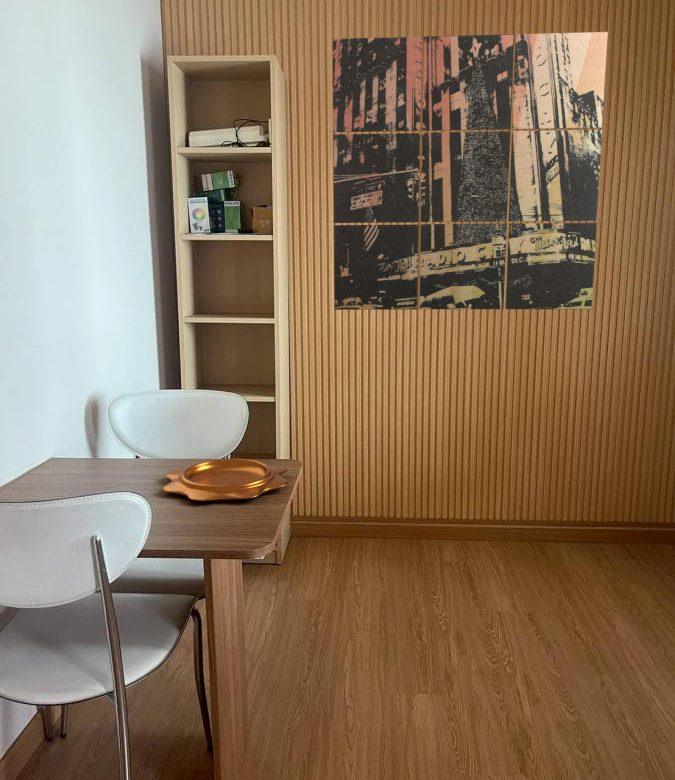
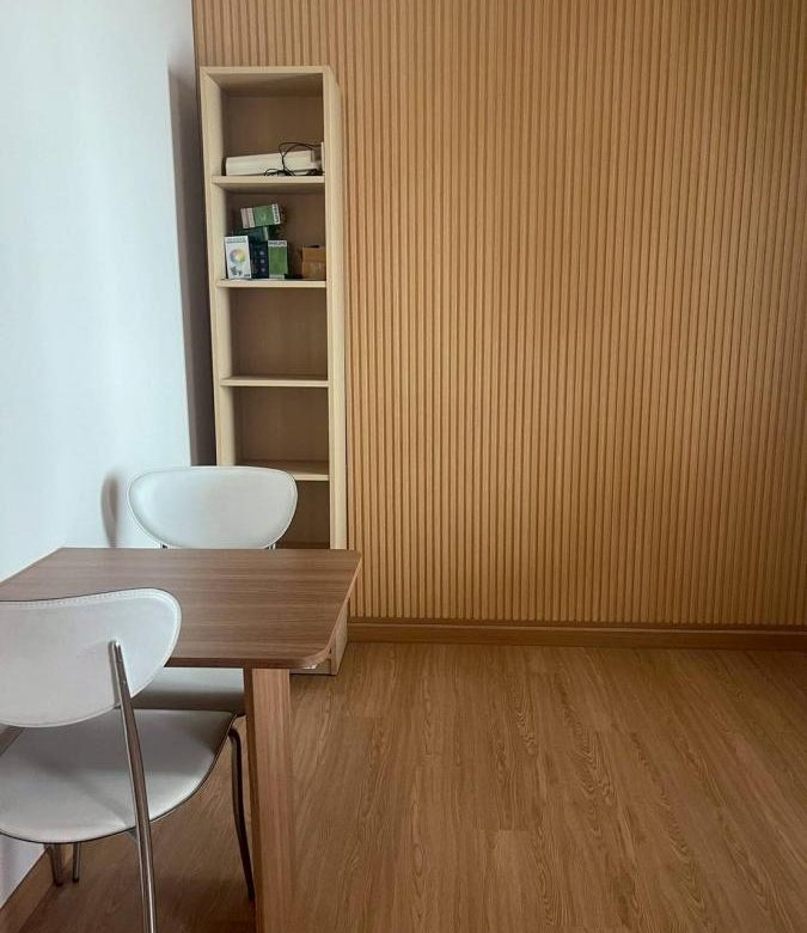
- decorative bowl (226, 478)
- wall art (465, 177)
